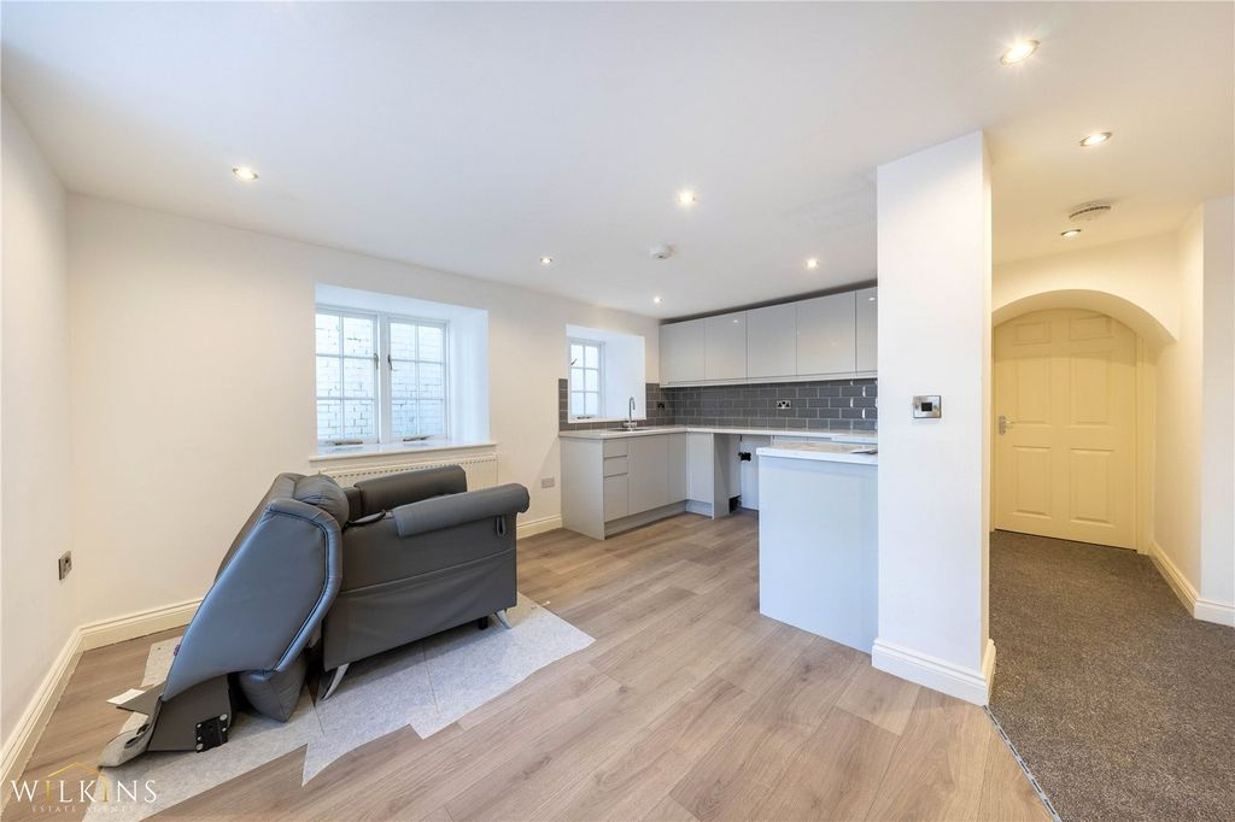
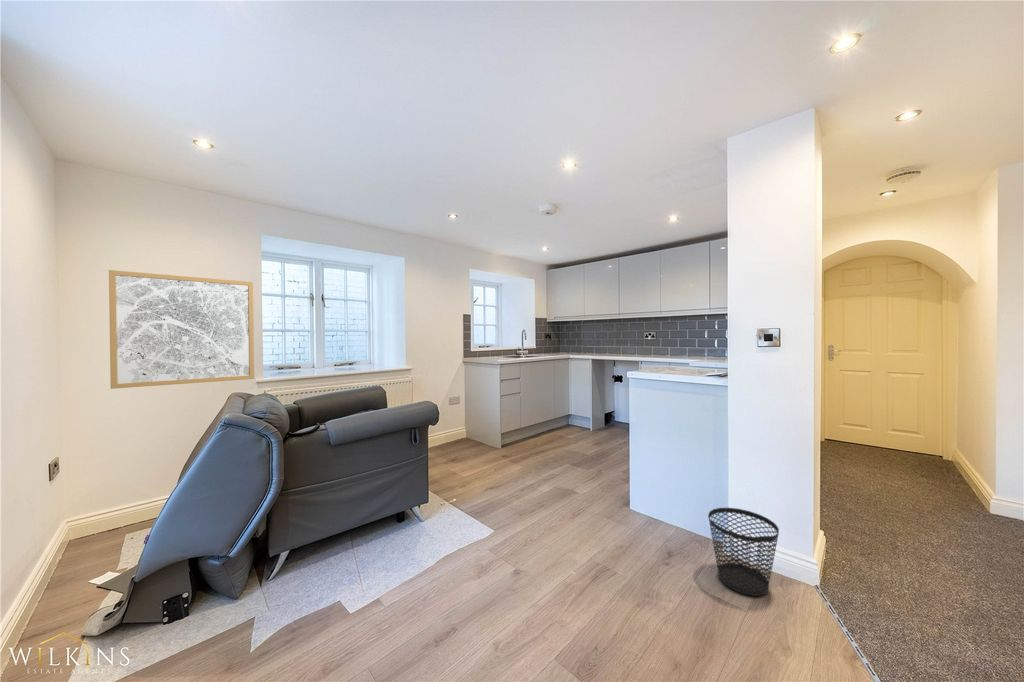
+ wall art (188, 330)
+ wastebasket (742, 551)
